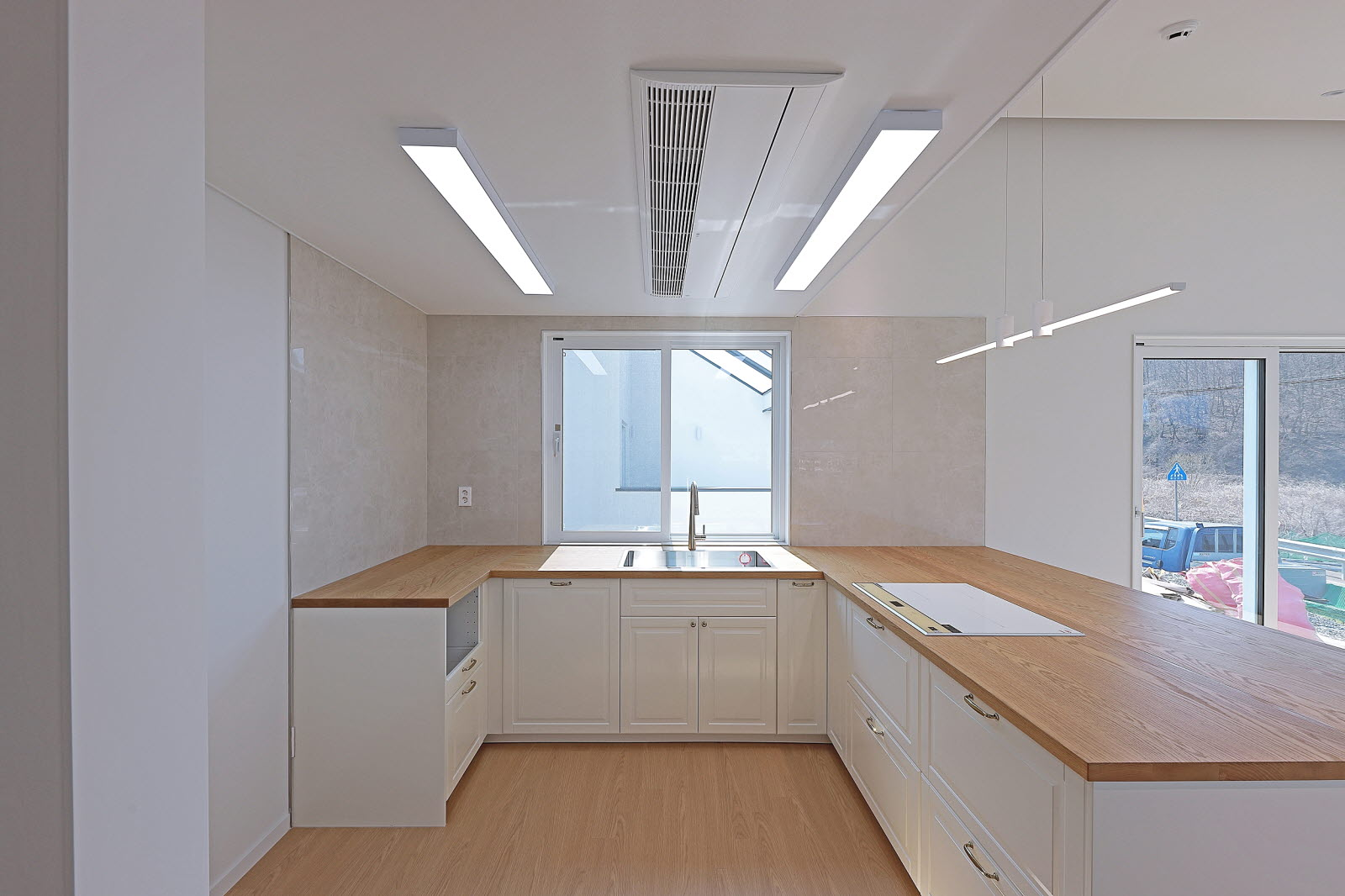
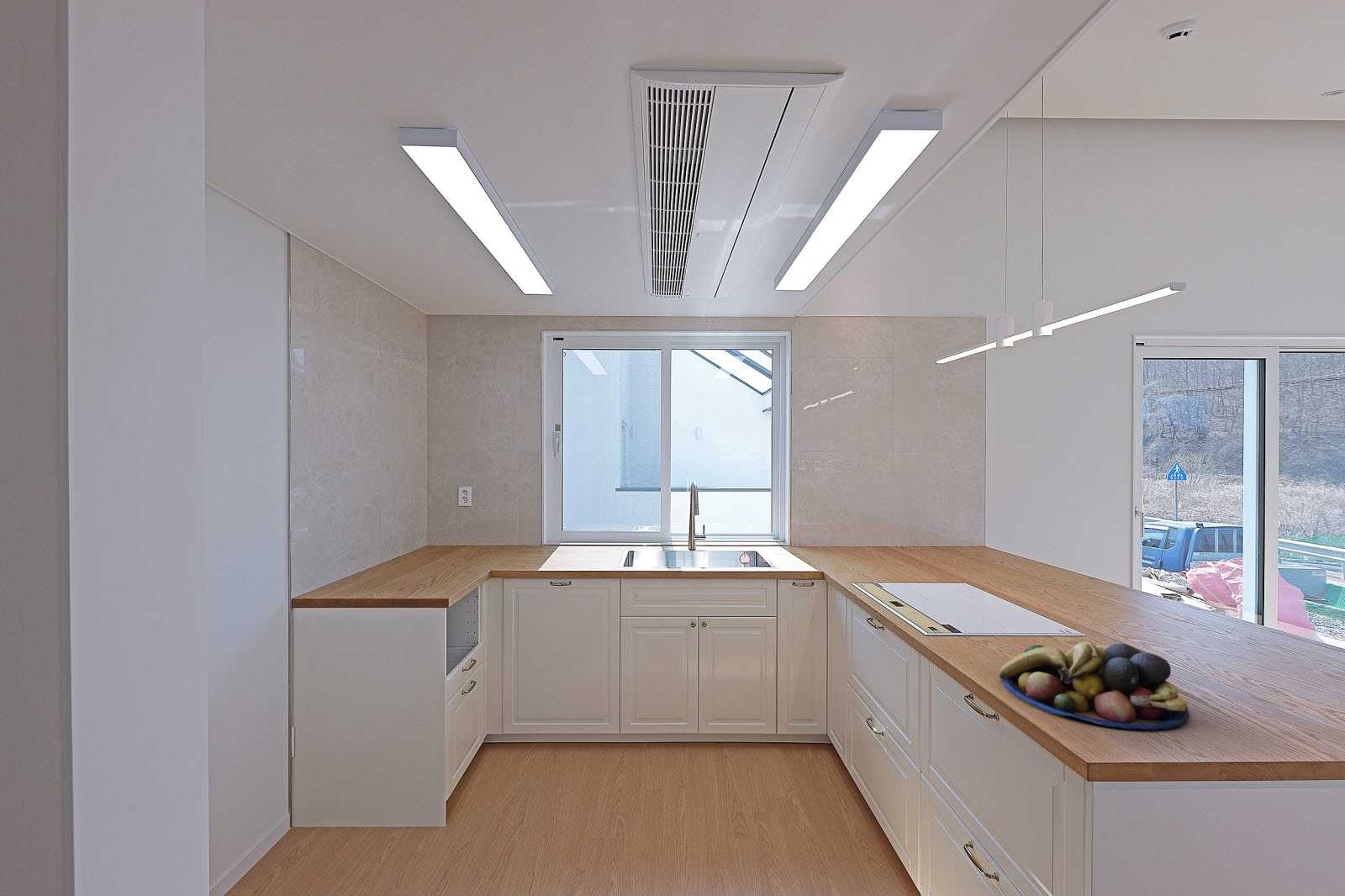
+ fruit bowl (1089, 669)
